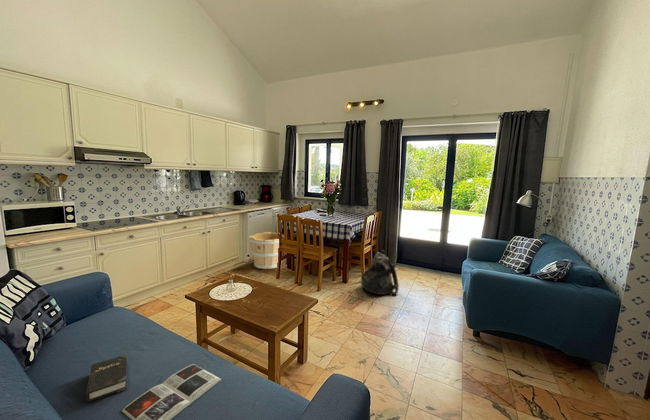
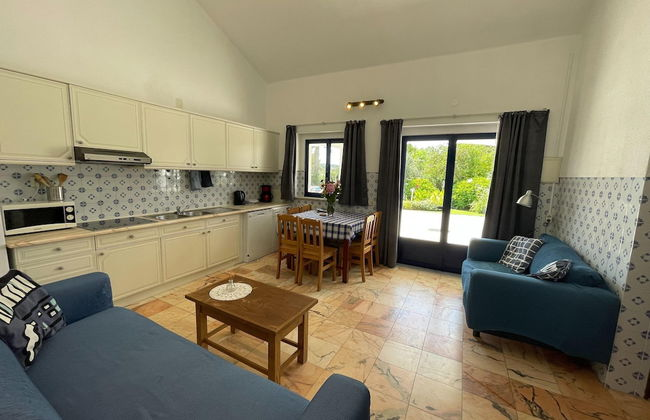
- hardback book (108, 376)
- magazine (175, 392)
- backpack (382, 268)
- wooden bucket (267, 250)
